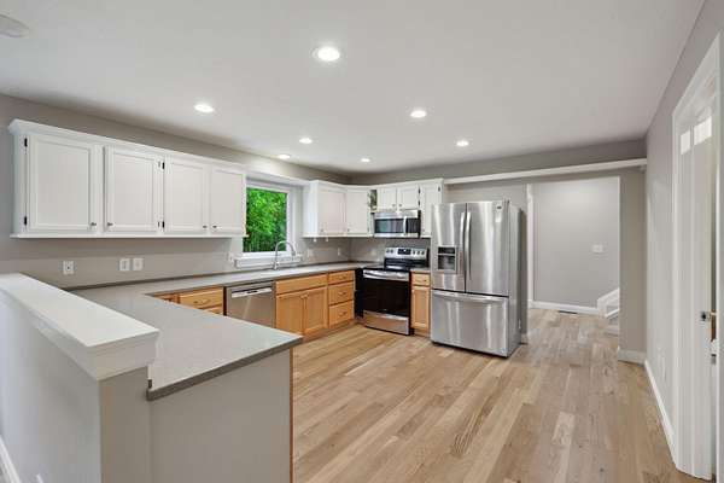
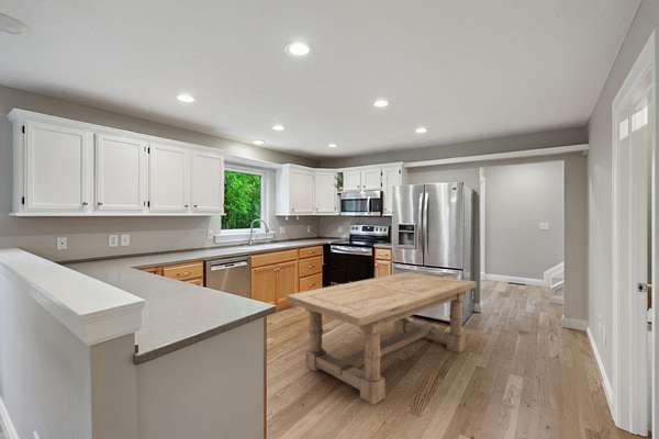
+ dining table (390, 322)
